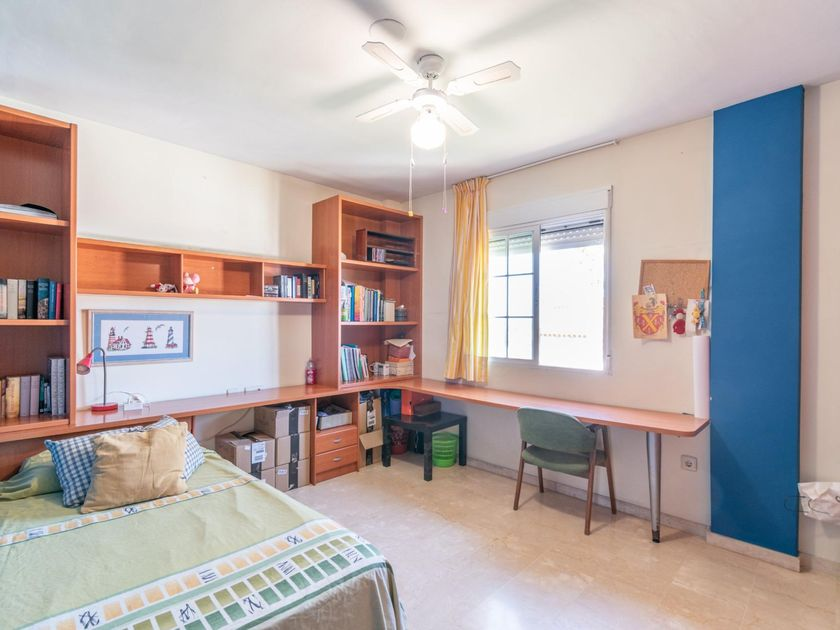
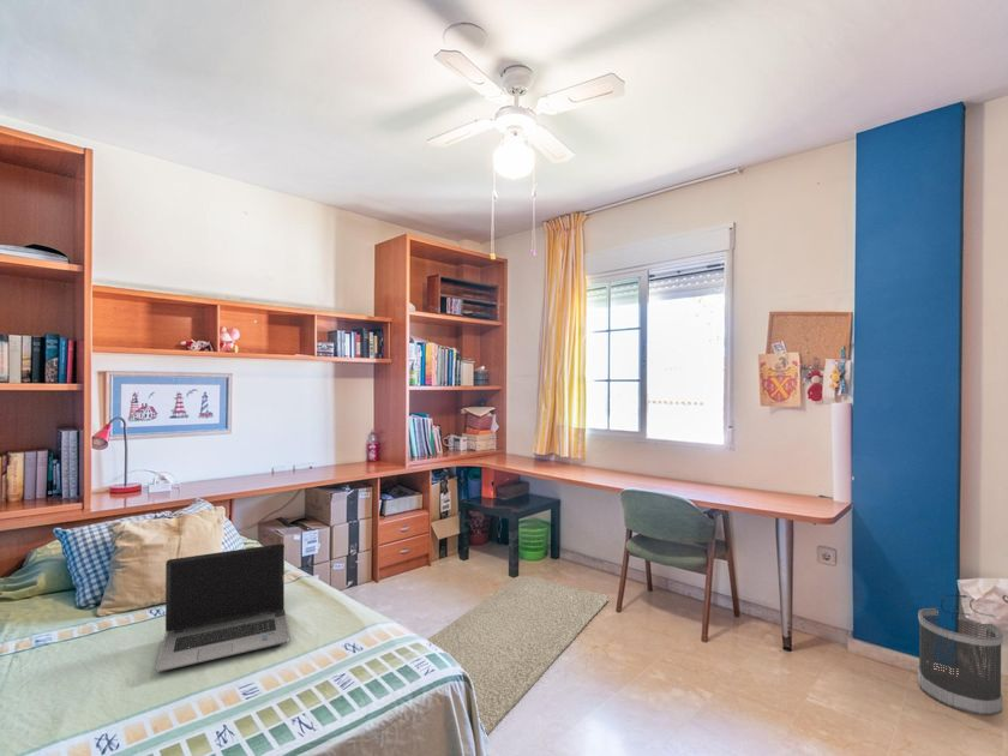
+ rug (499, 640)
+ wastebasket (958, 658)
+ laptop computer (227, 601)
